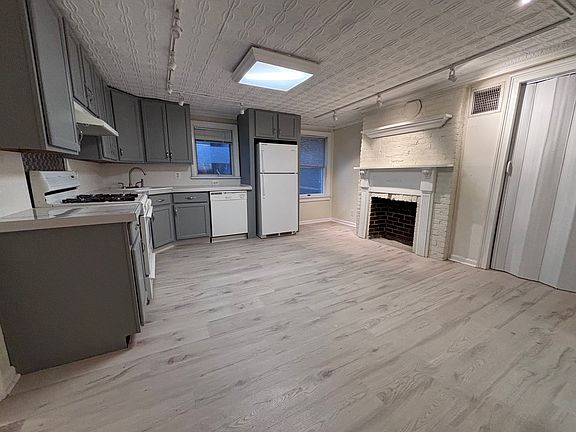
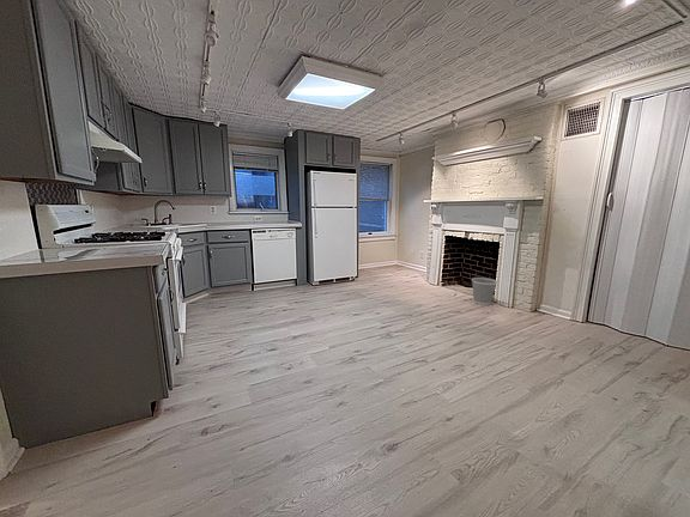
+ wastebasket (483, 291)
